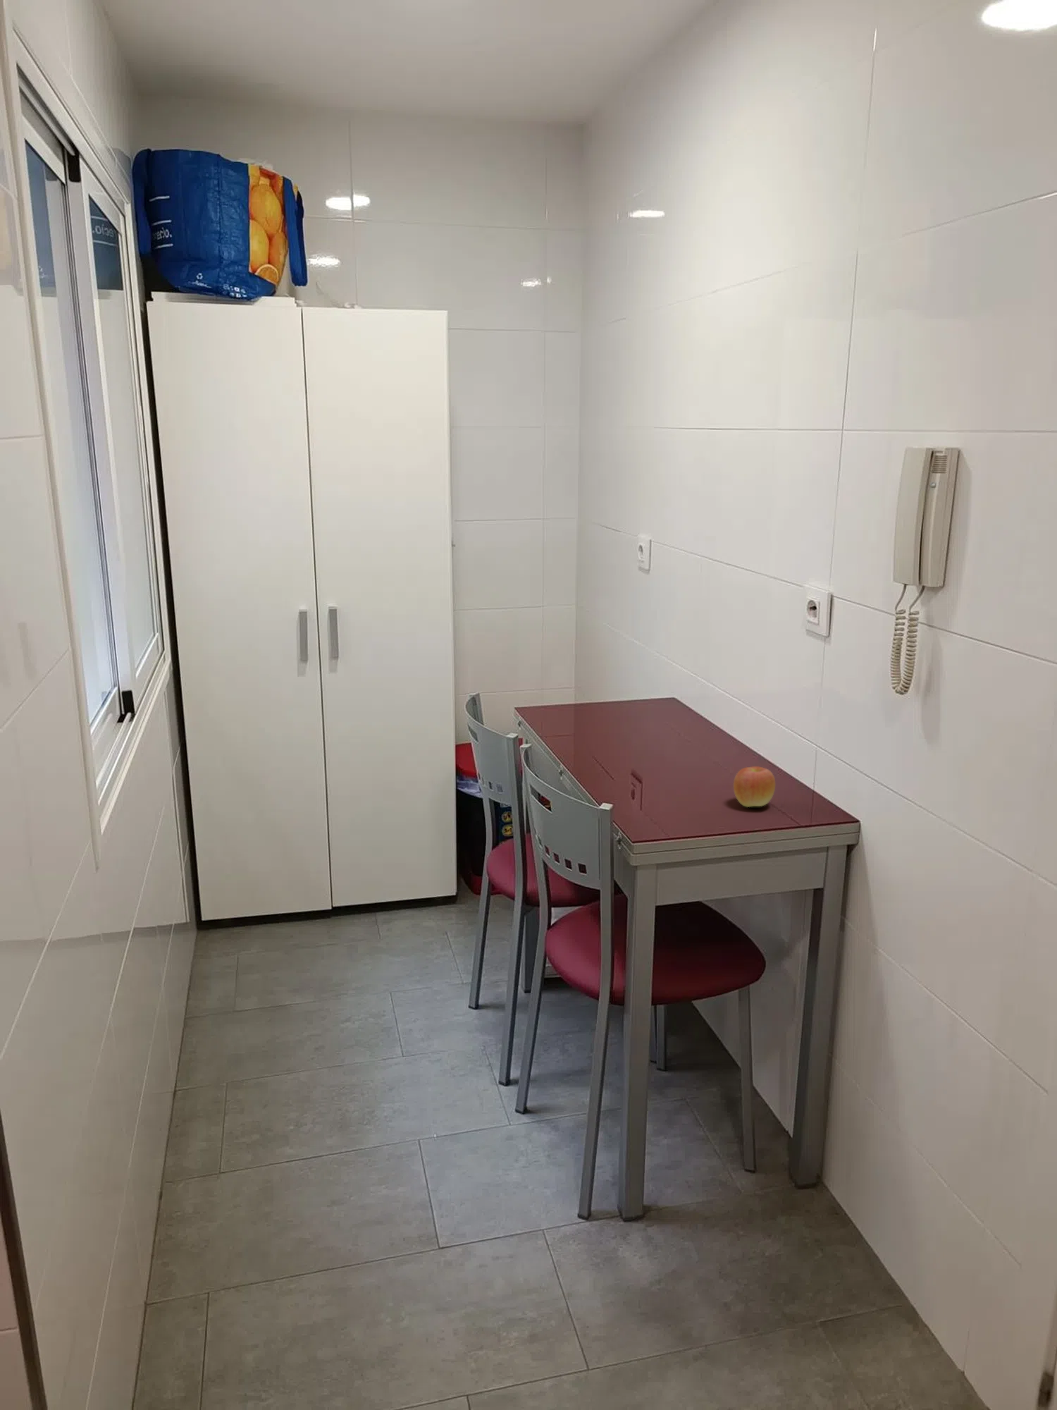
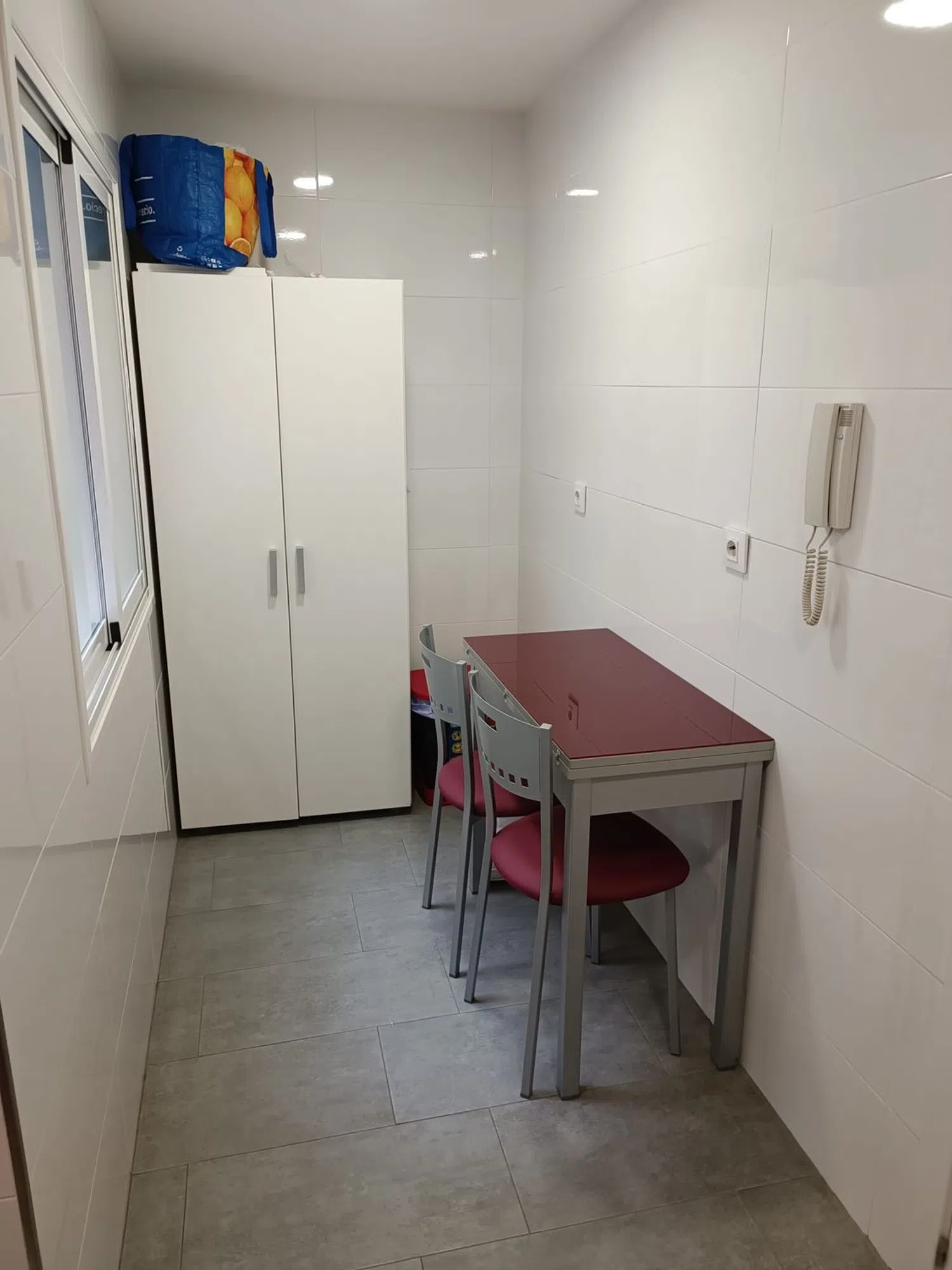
- apple (754, 787)
